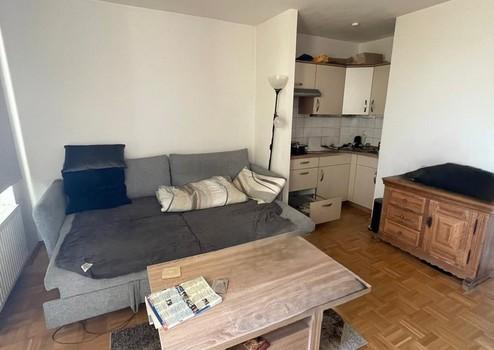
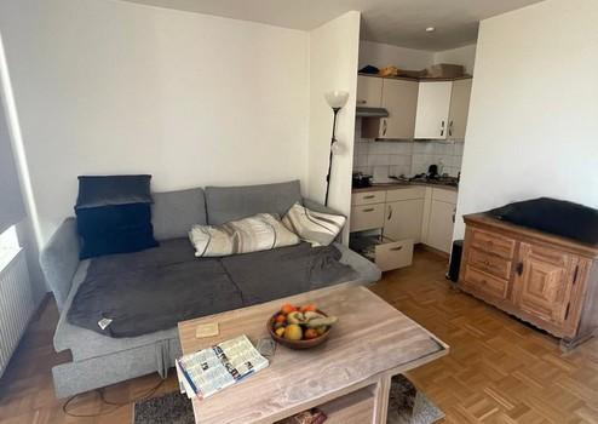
+ fruit bowl (300, 320)
